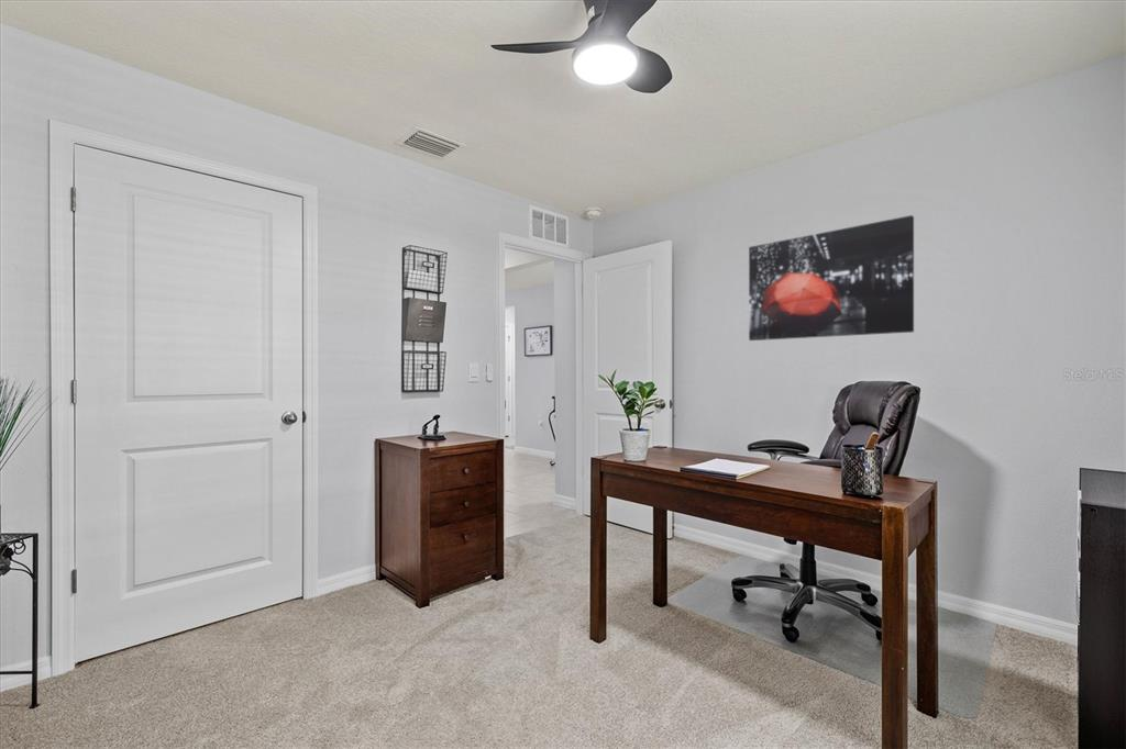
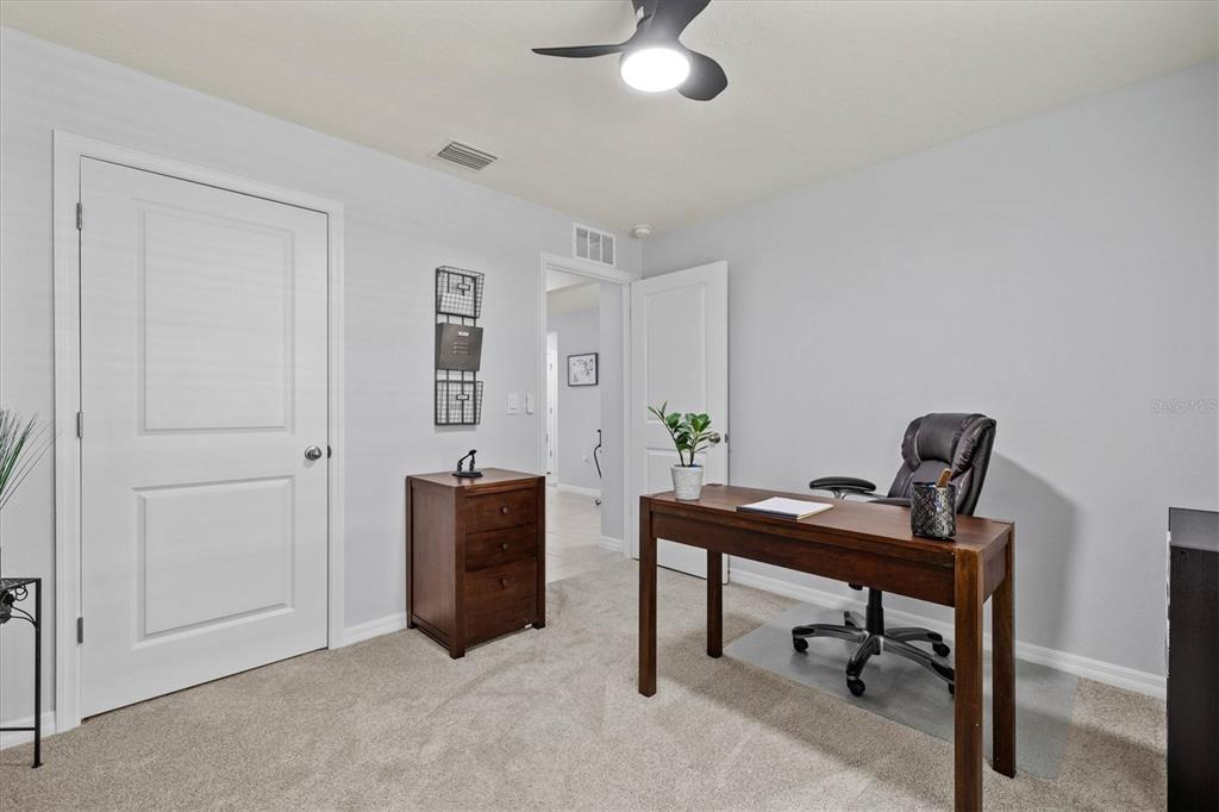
- wall art (823, 284)
